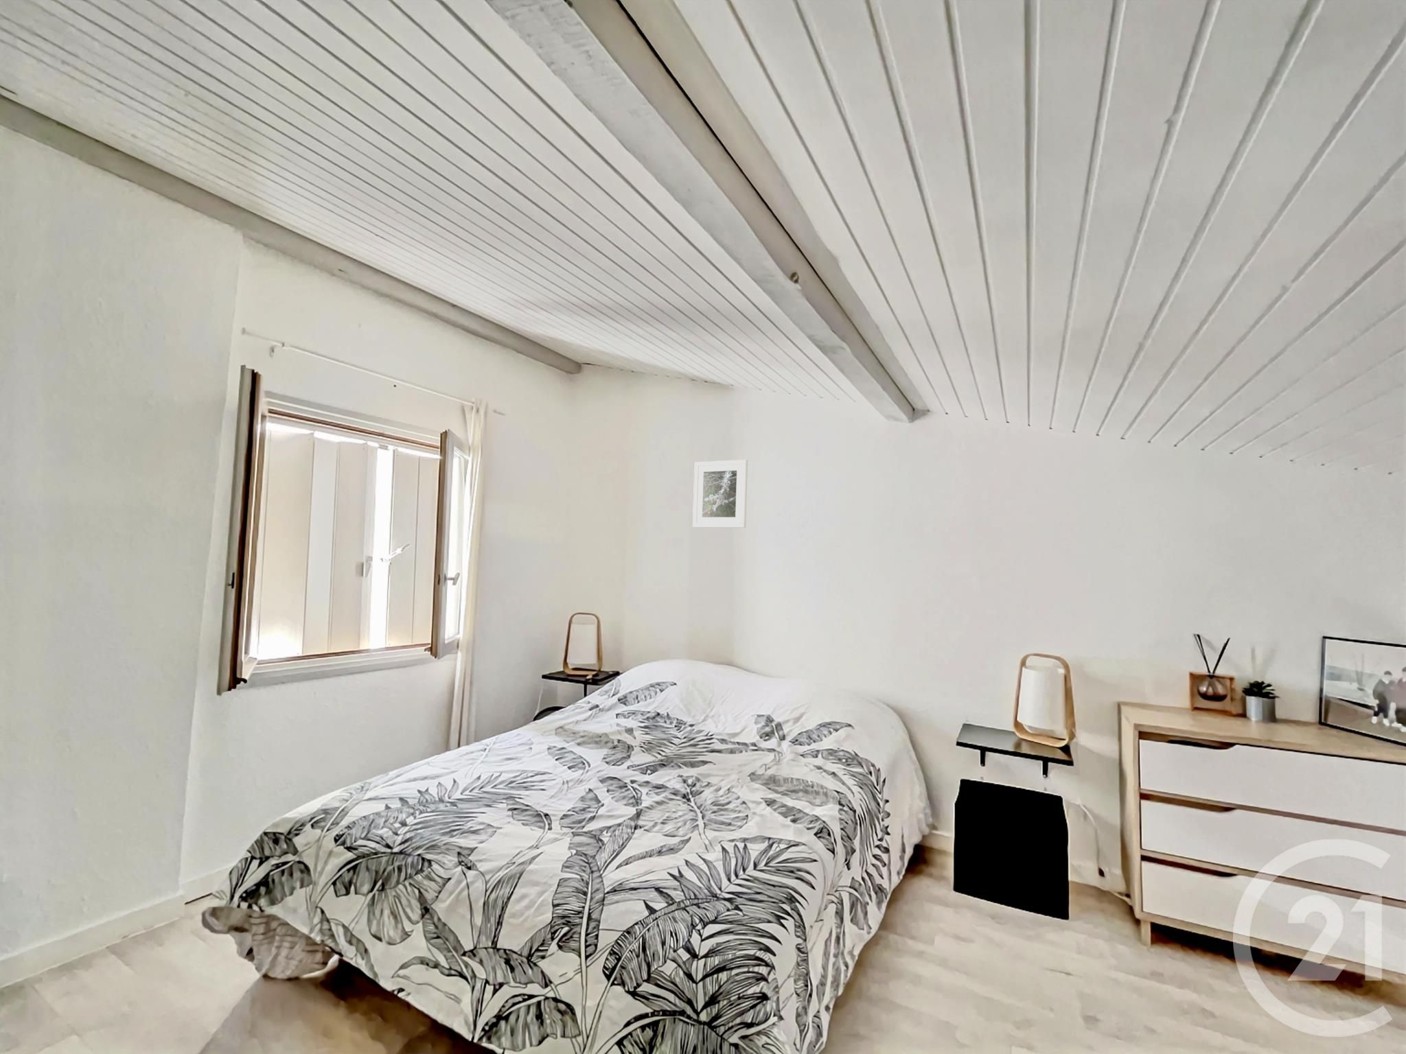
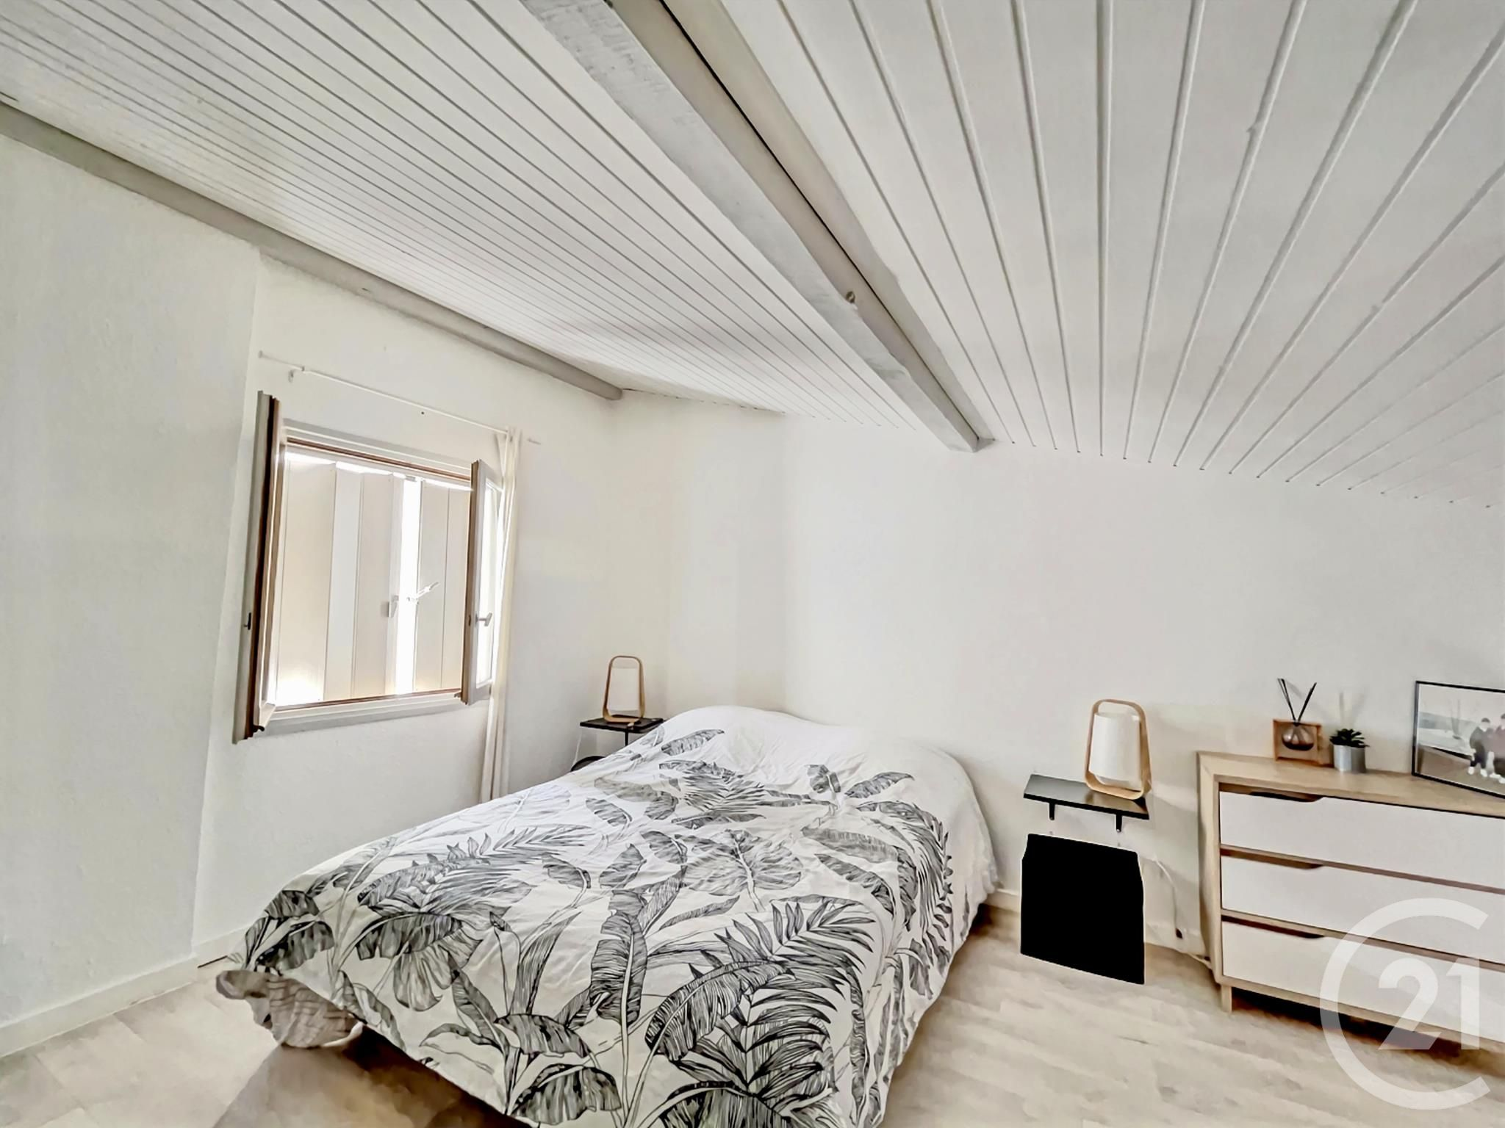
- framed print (720, 494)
